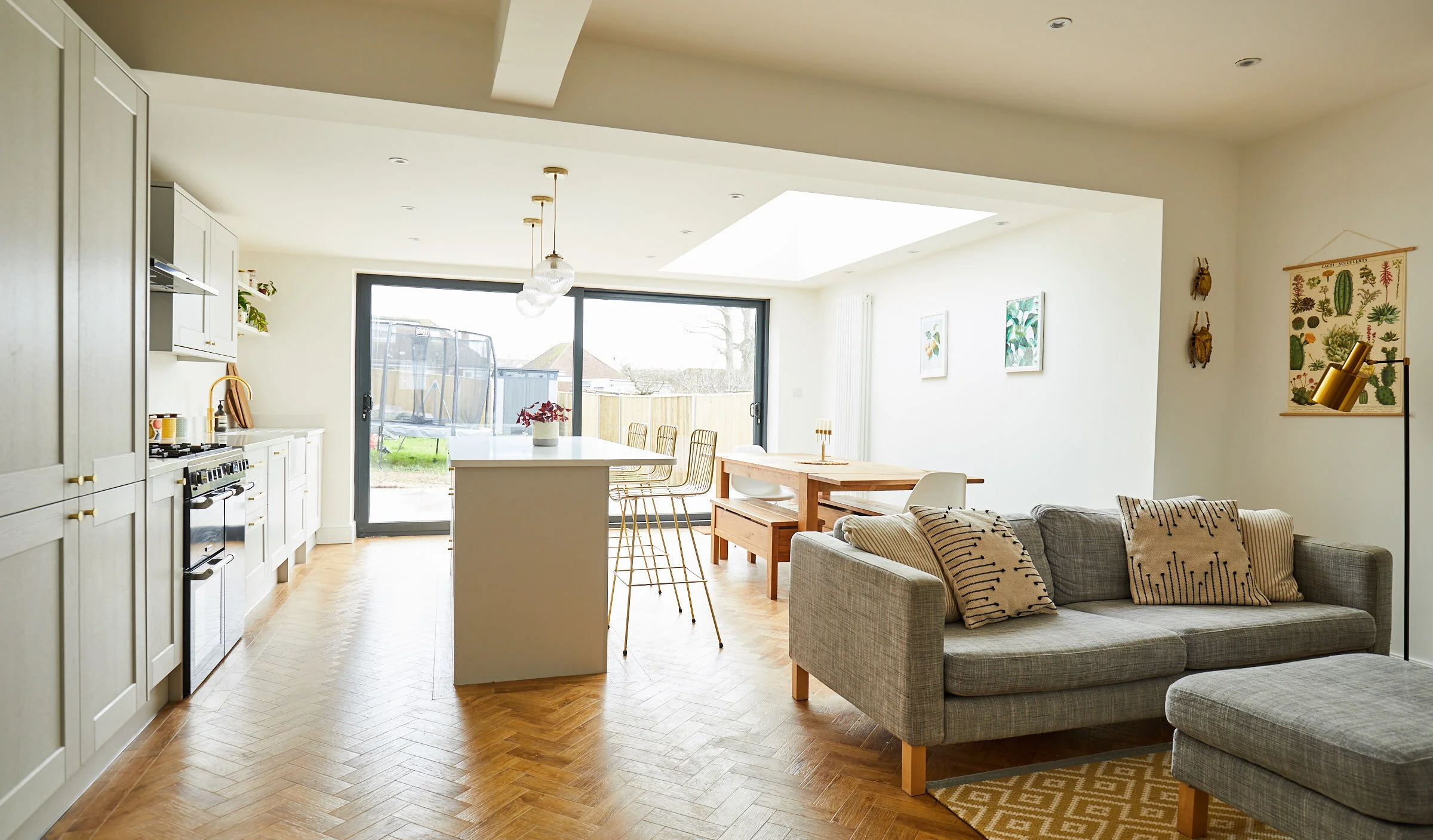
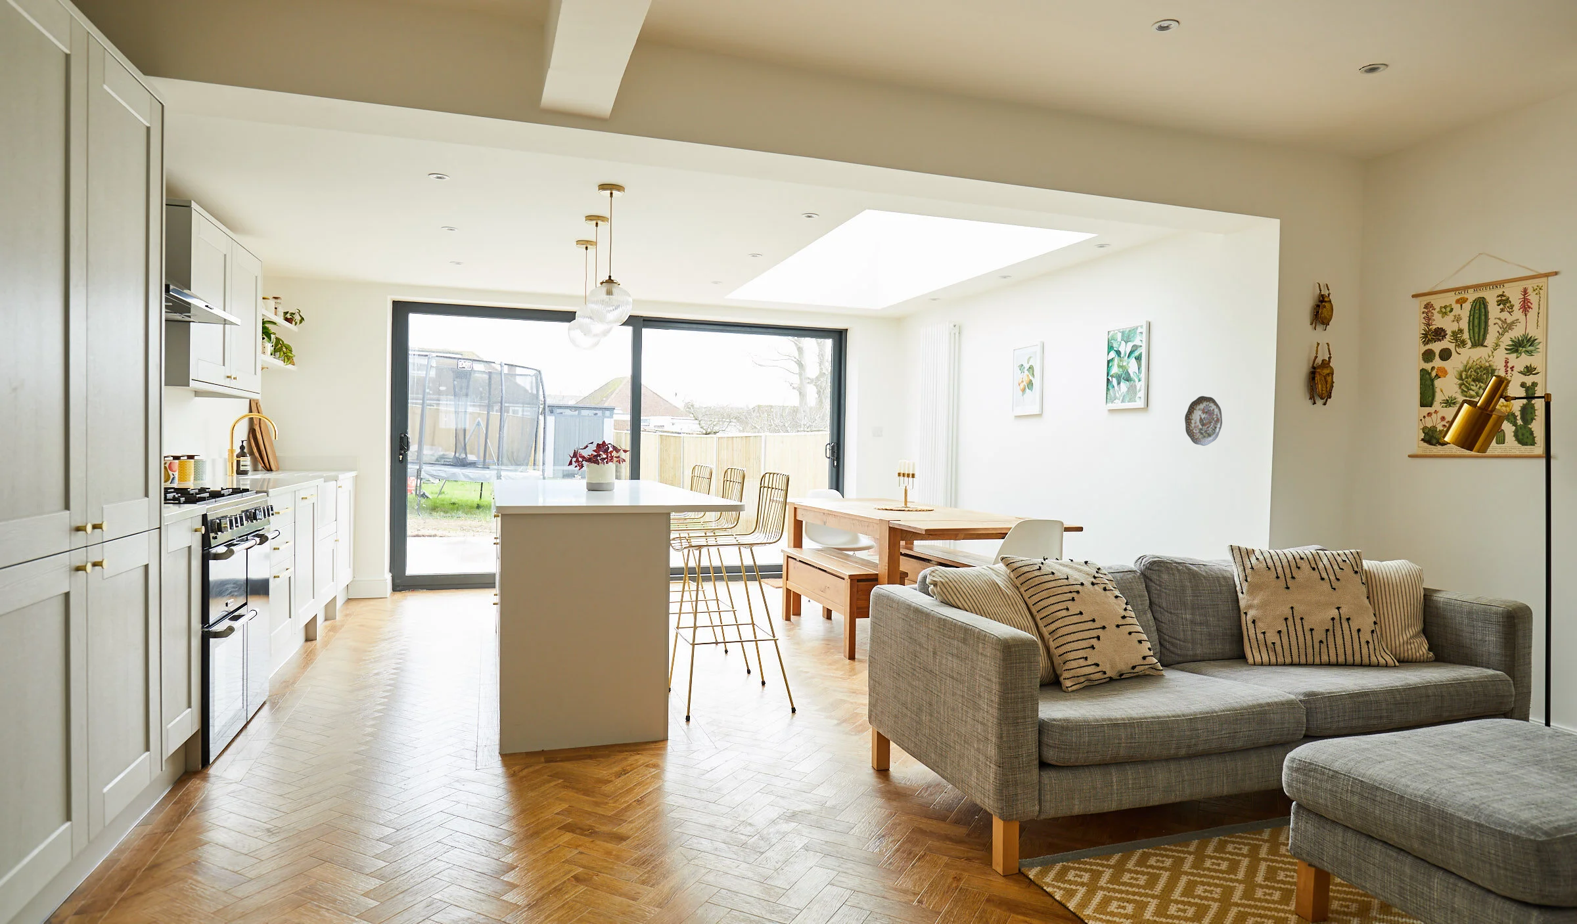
+ decorative plate (1204, 420)
